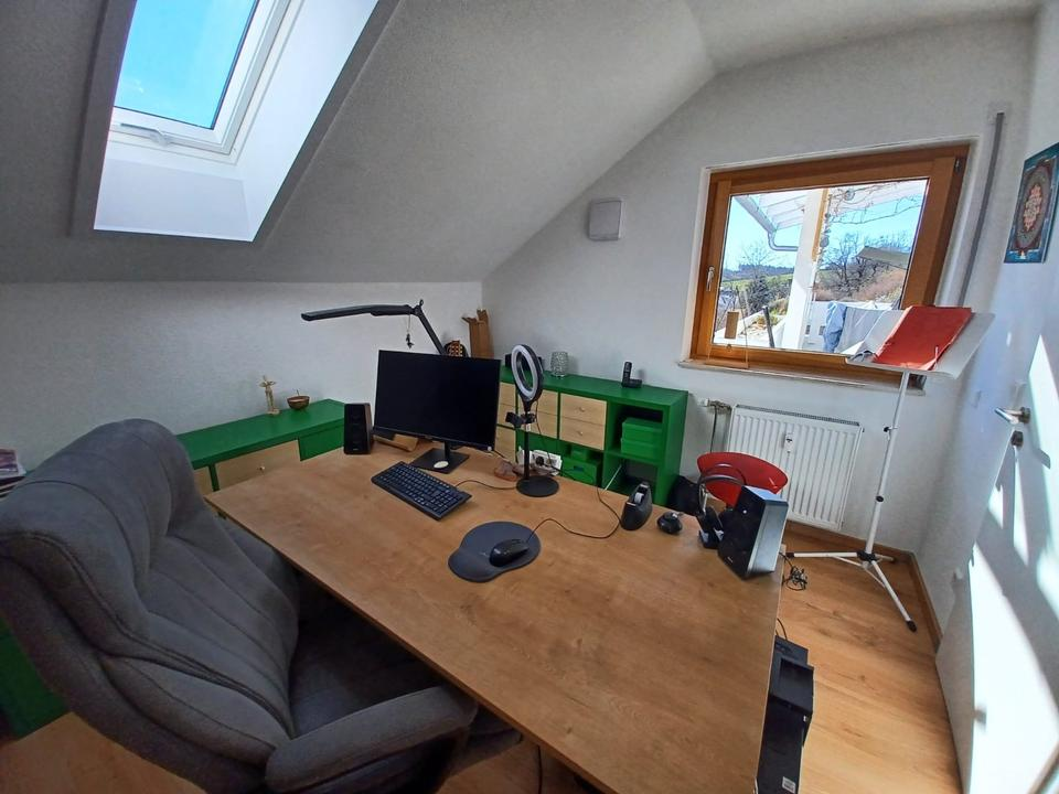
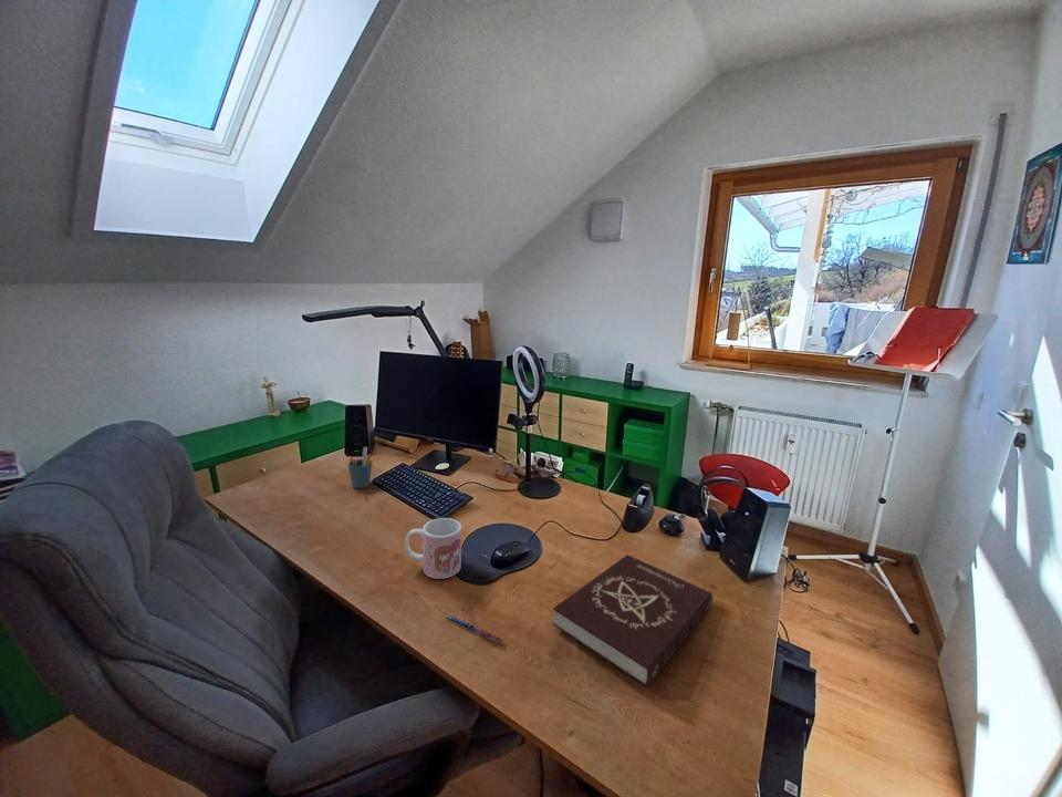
+ pen (472, 627)
+ mug (435, 547)
+ pen holder (361, 467)
+ book (636, 608)
